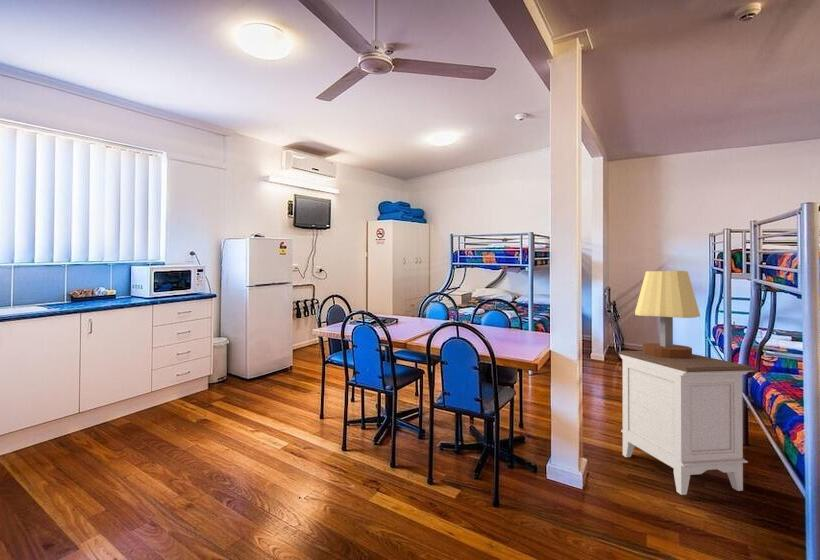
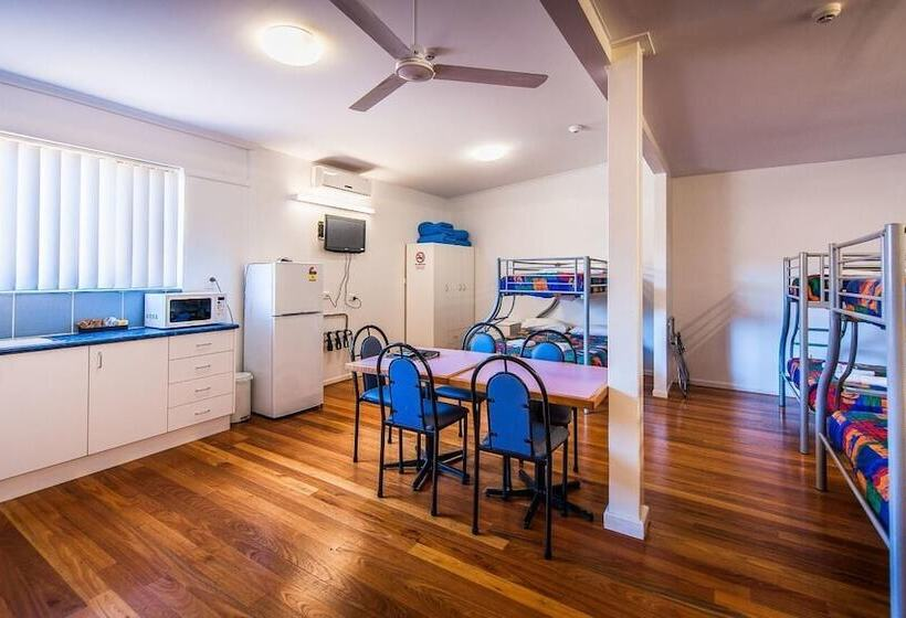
- table lamp (666, 312)
- nightstand (680, 414)
